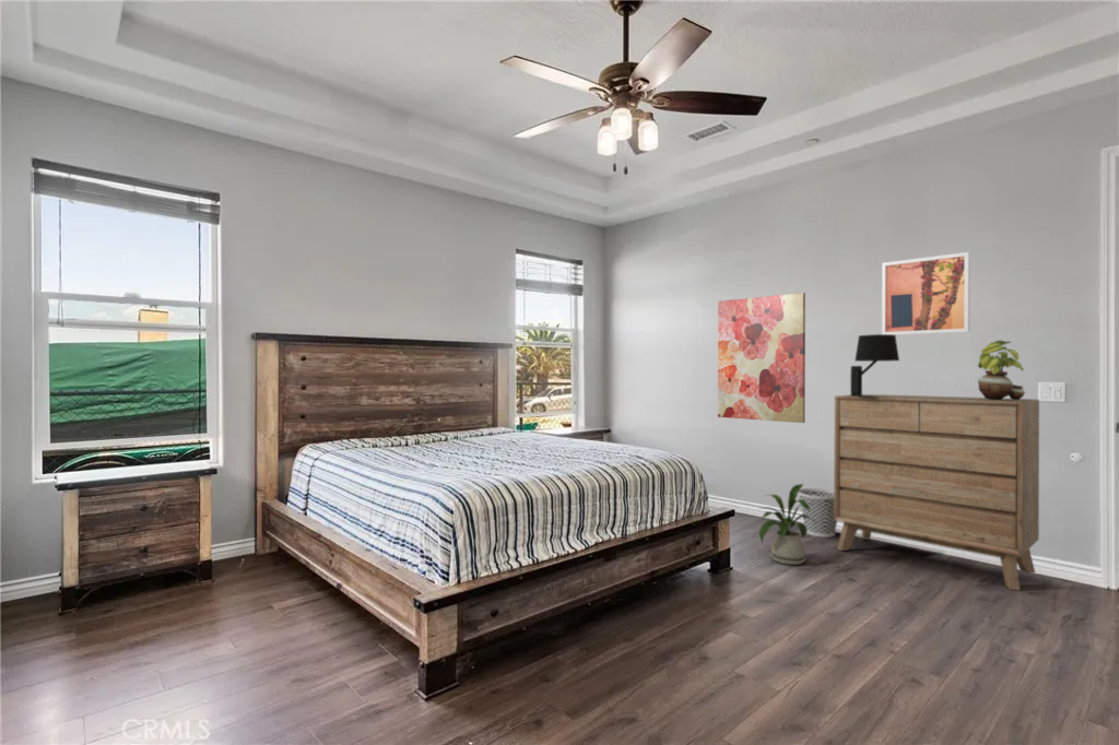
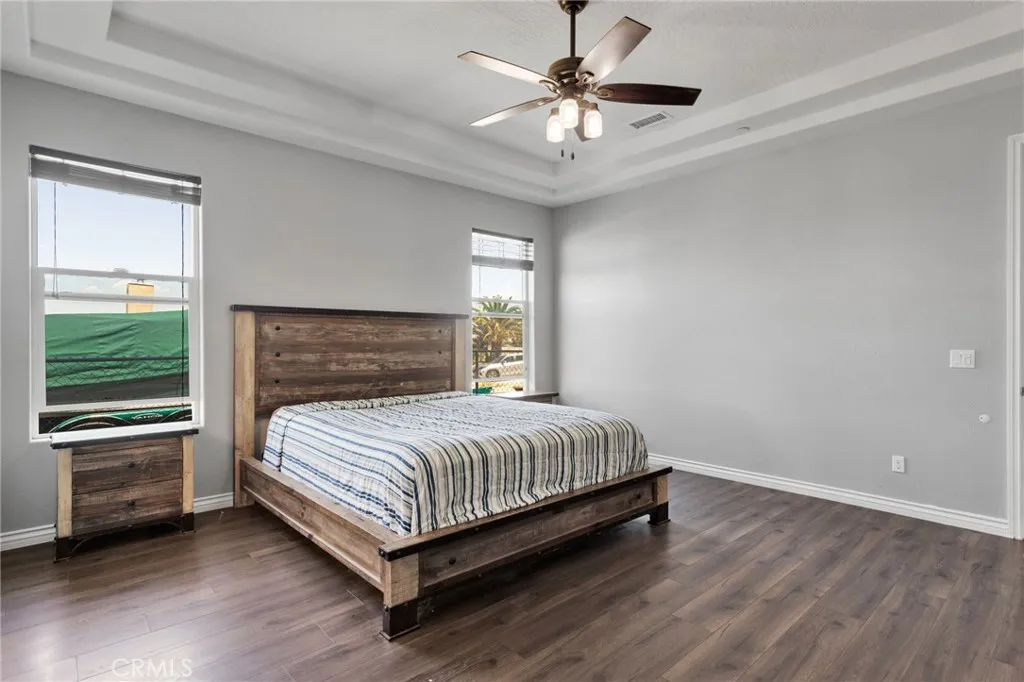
- dresser (930, 478)
- table lamp (873, 364)
- wastebasket (820, 512)
- house plant (780, 523)
- wall art (758, 358)
- potted plant (1001, 369)
- wall art (923, 295)
